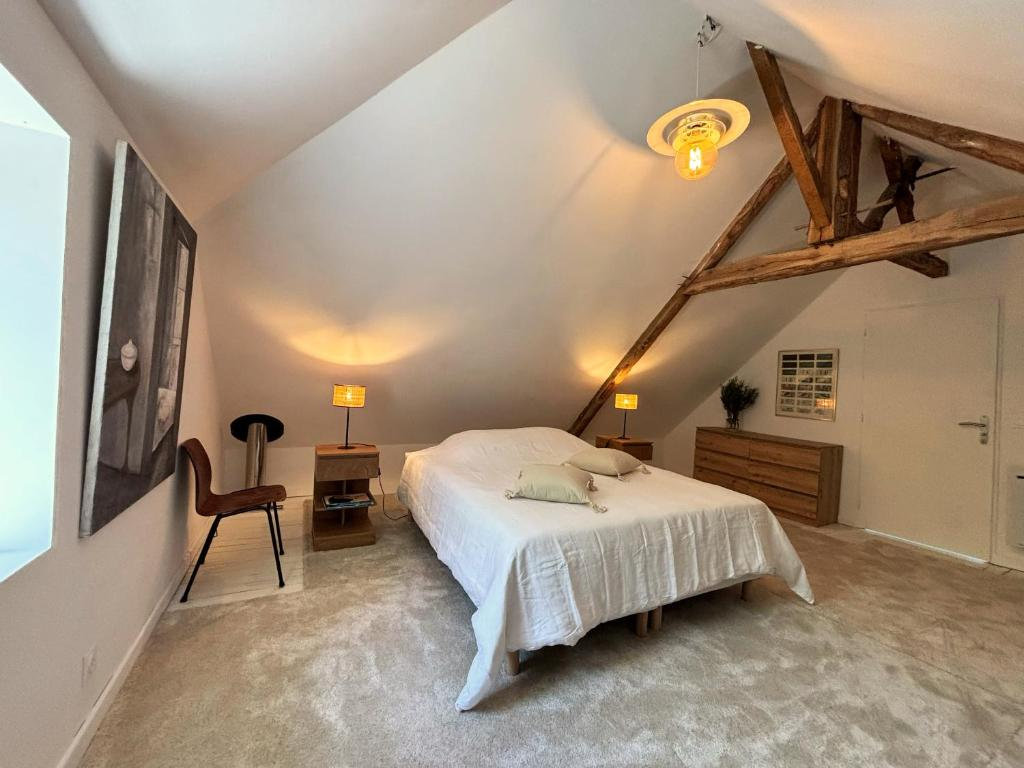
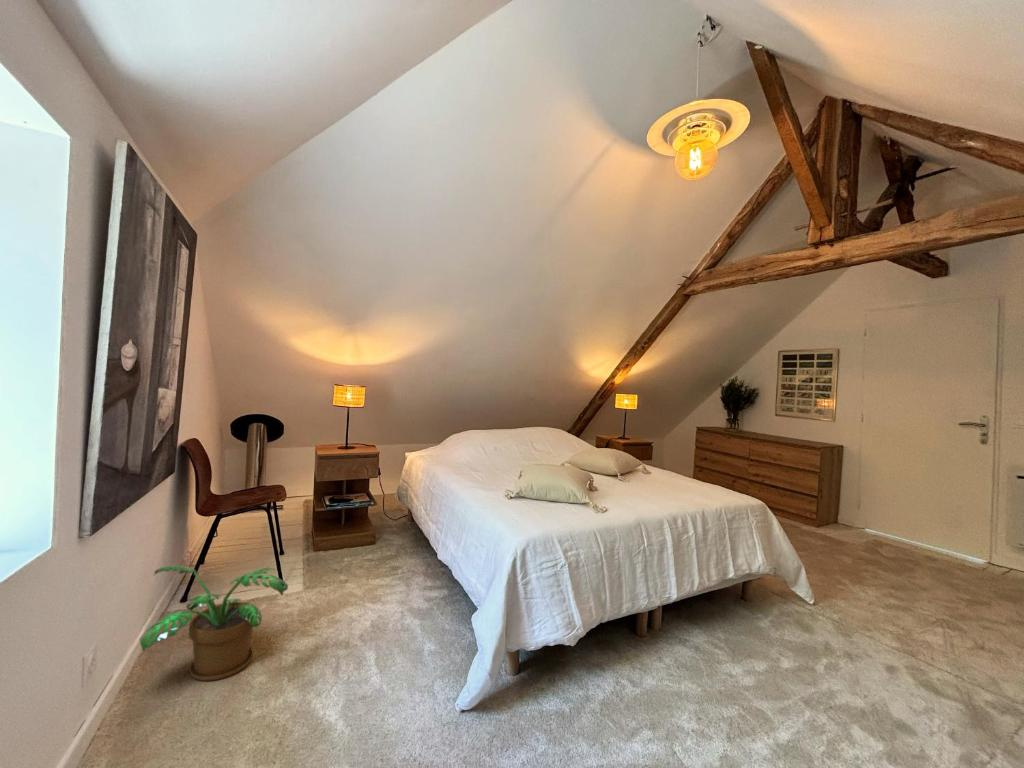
+ potted plant (217, 620)
